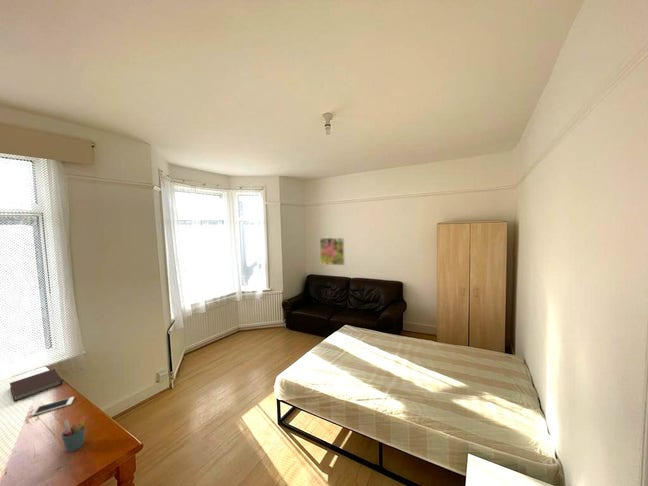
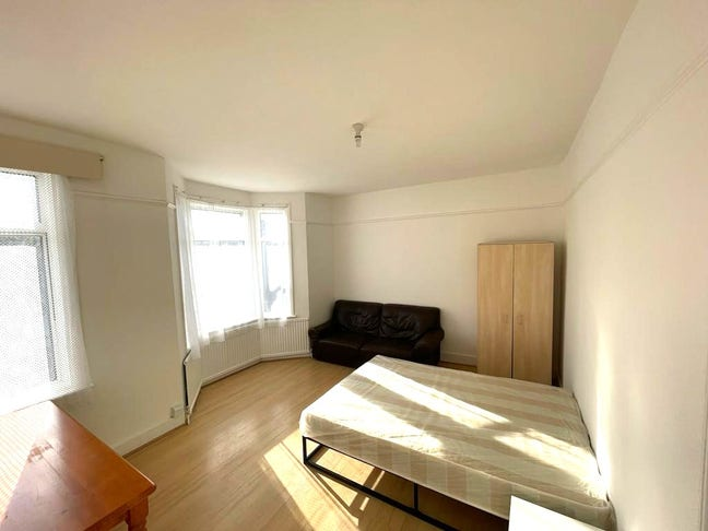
- notebook (36, 383)
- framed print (331, 251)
- cell phone (53, 405)
- pen holder (74, 434)
